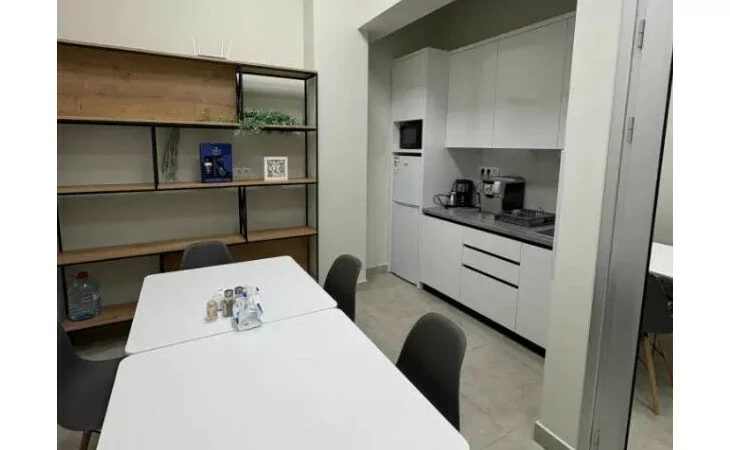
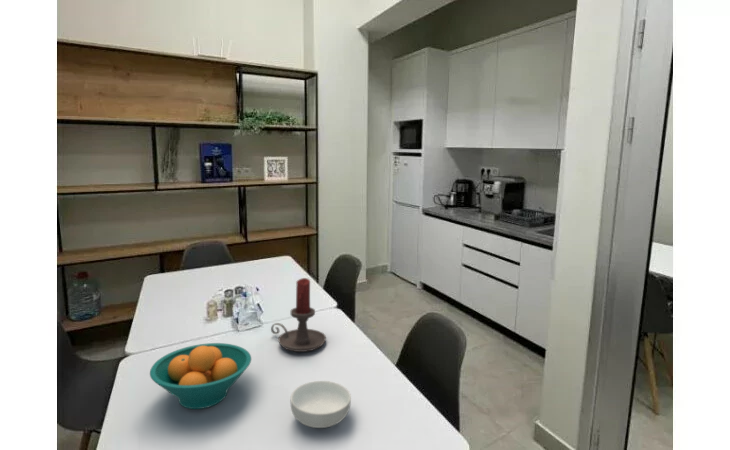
+ fruit bowl (202, 372)
+ cereal bowl (320, 407)
+ candle holder (296, 310)
